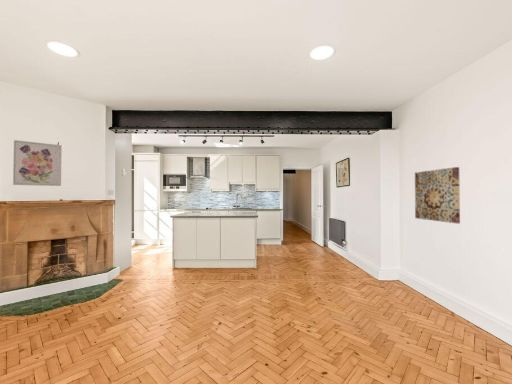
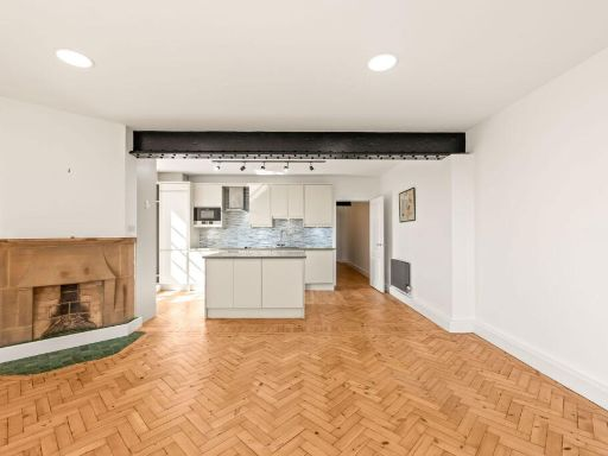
- wall art (435, 195)
- wall art (38, 164)
